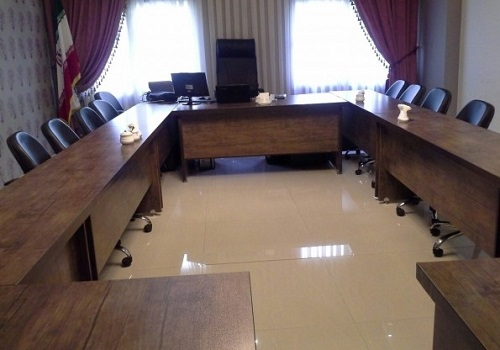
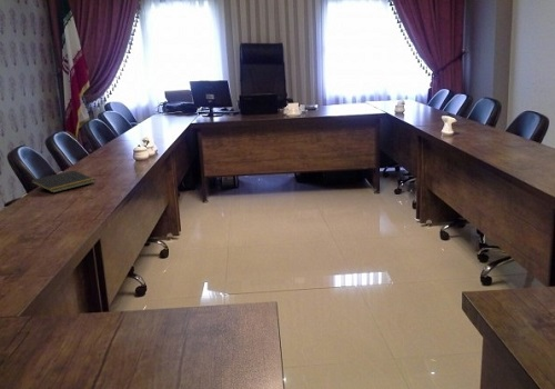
+ notepad (63, 180)
